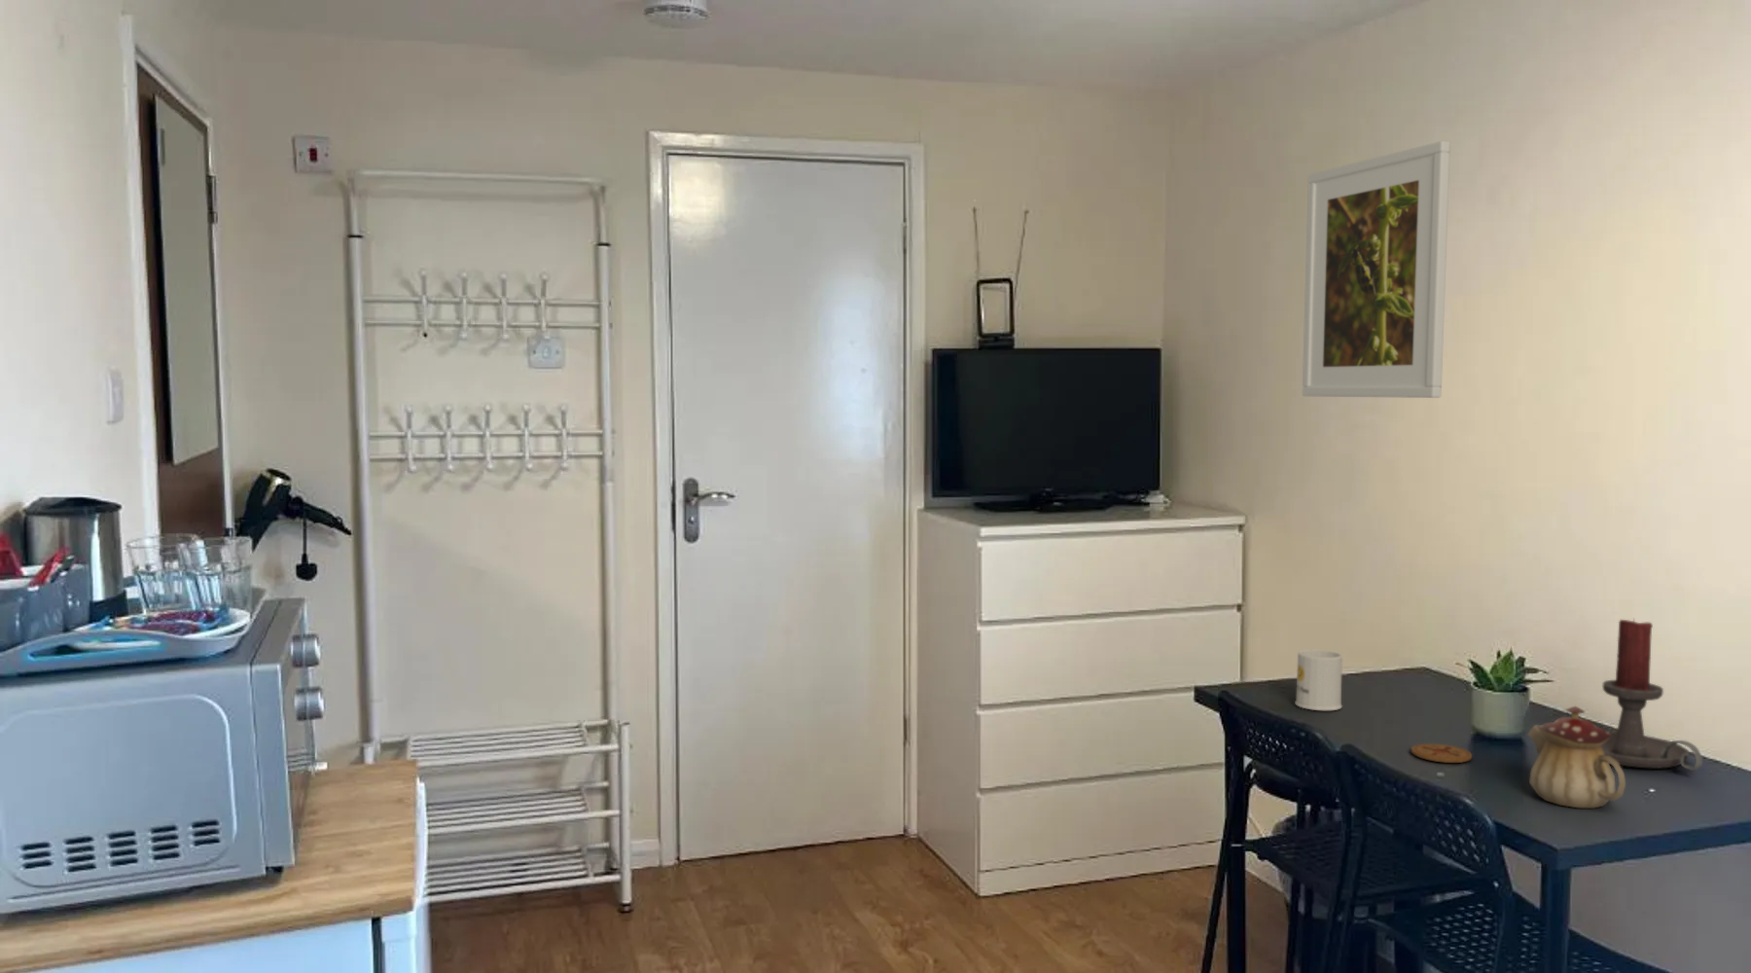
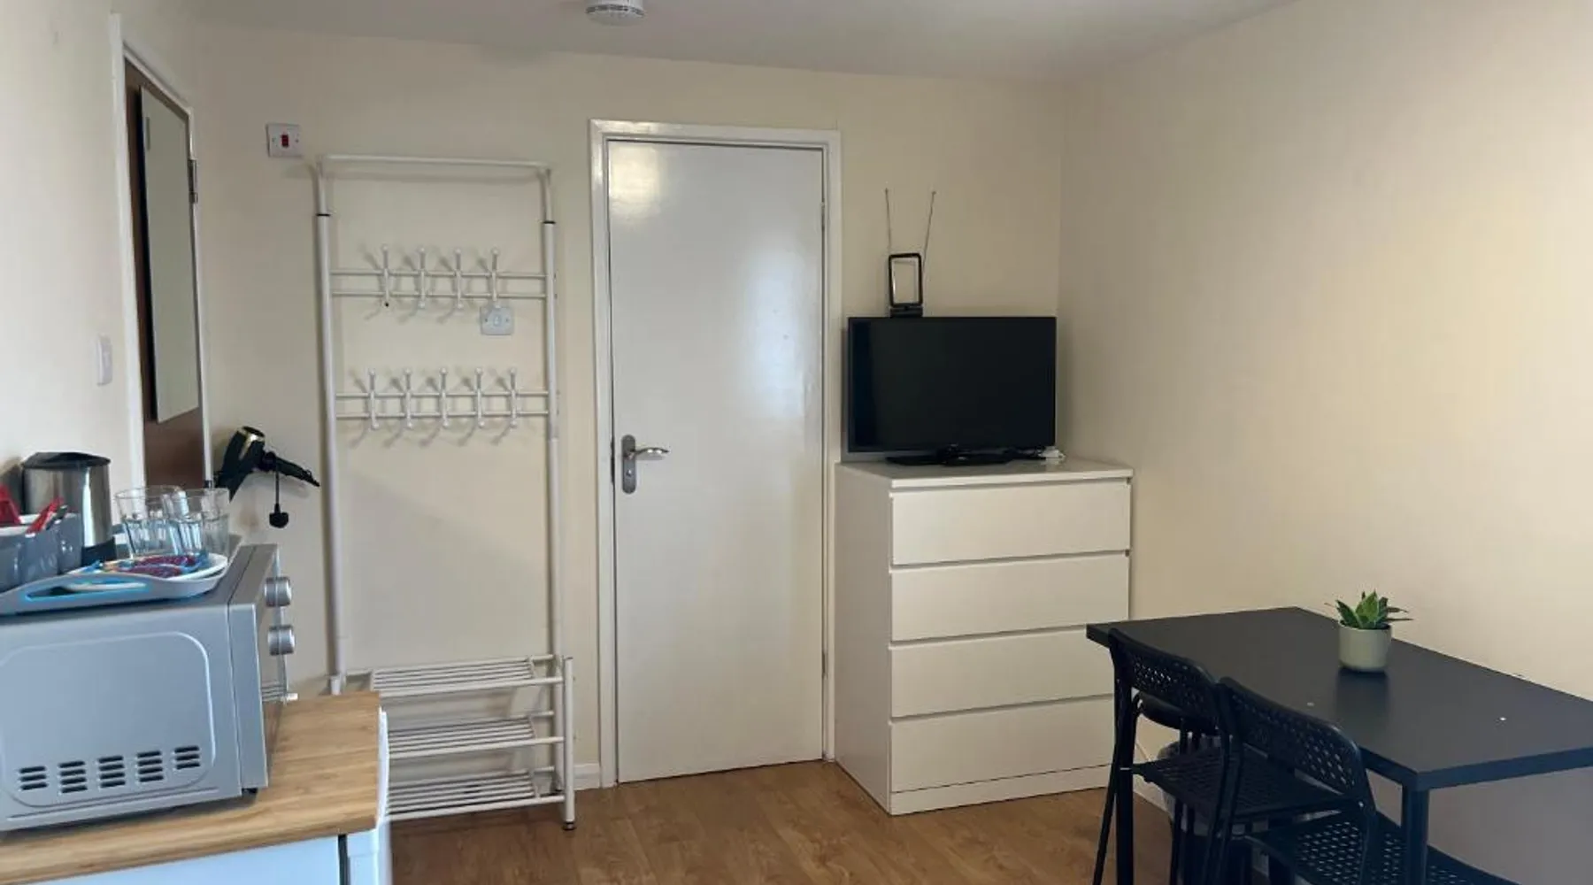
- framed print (1370, 278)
- coaster (1441, 753)
- teapot (1577, 753)
- mug (1315, 677)
- candle holder (1644, 691)
